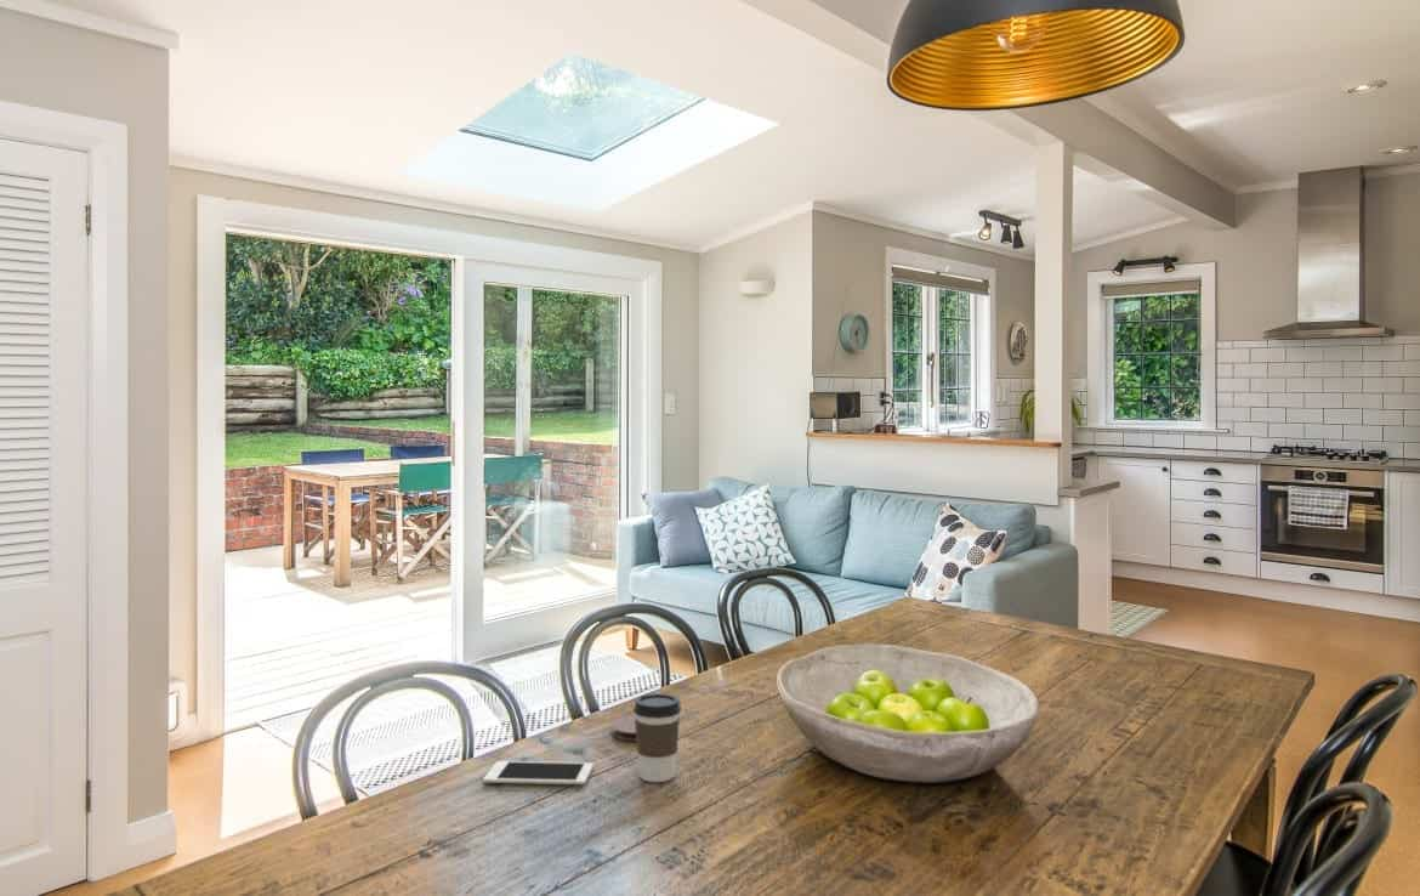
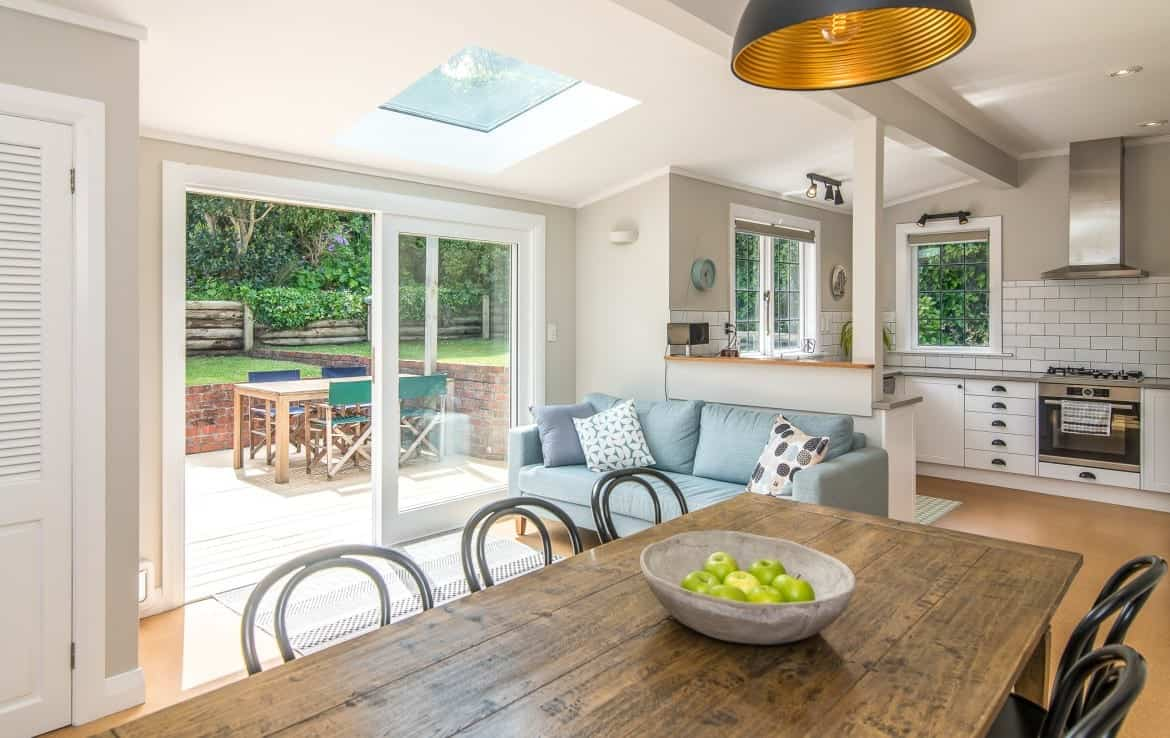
- coaster (635, 727)
- coffee cup (657, 737)
- cell phone (539, 772)
